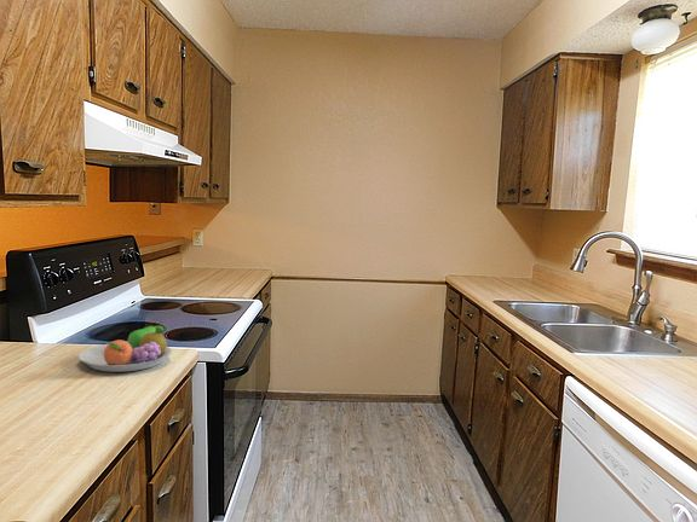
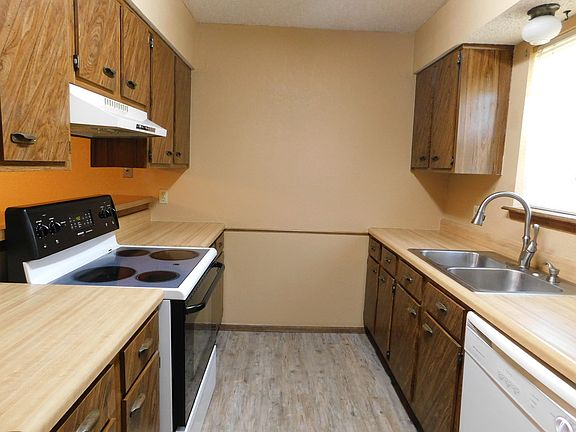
- fruit bowl (129, 343)
